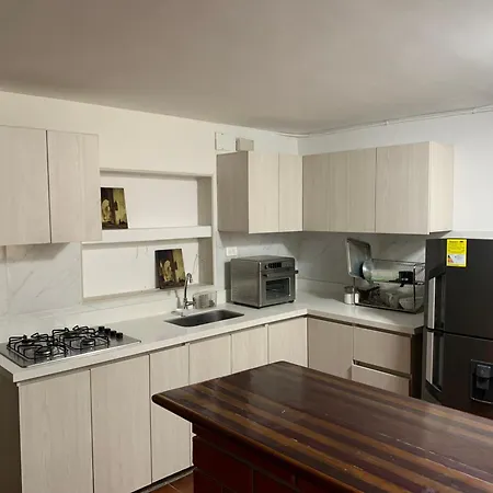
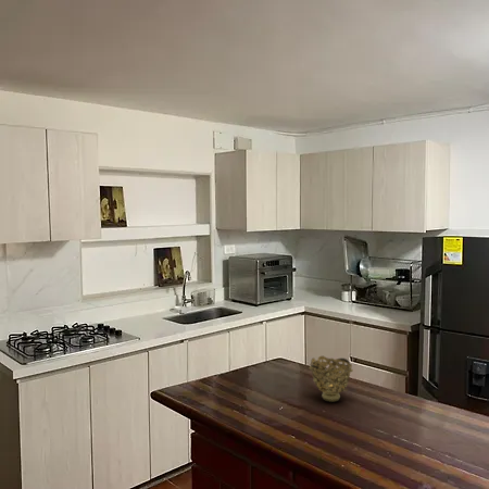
+ decorative bowl (330, 380)
